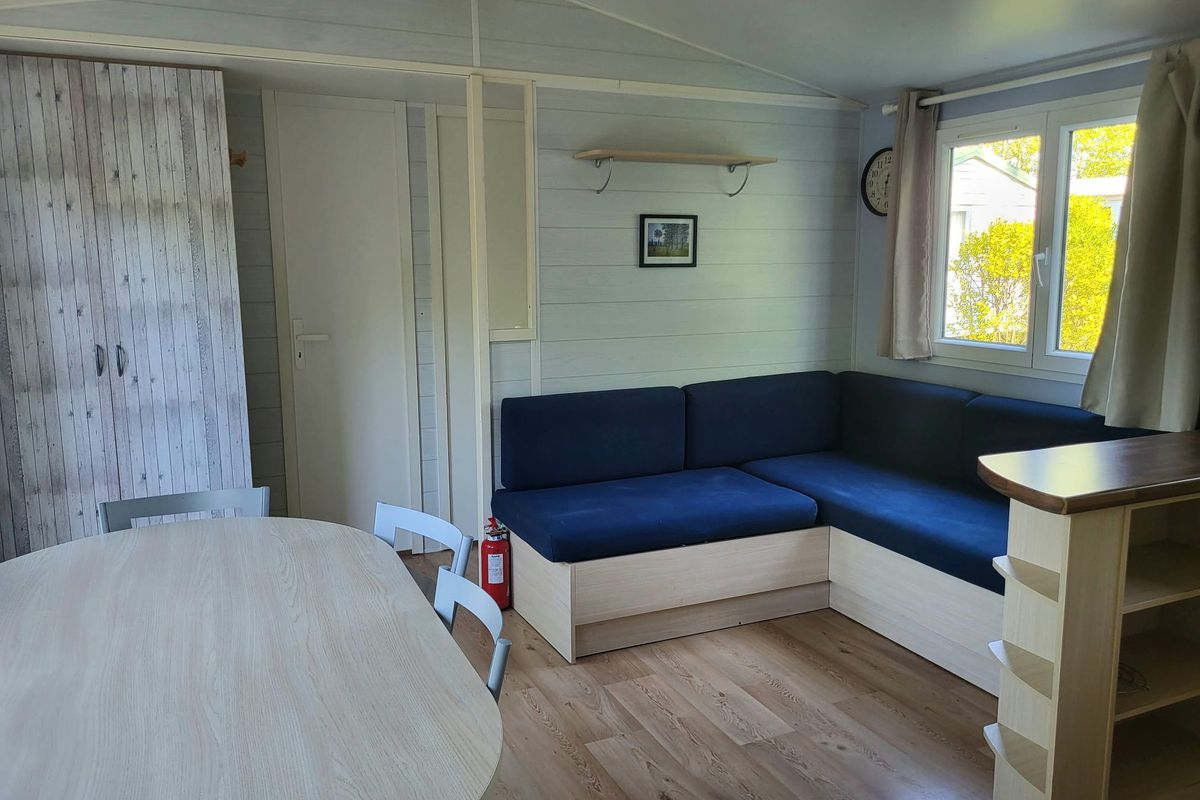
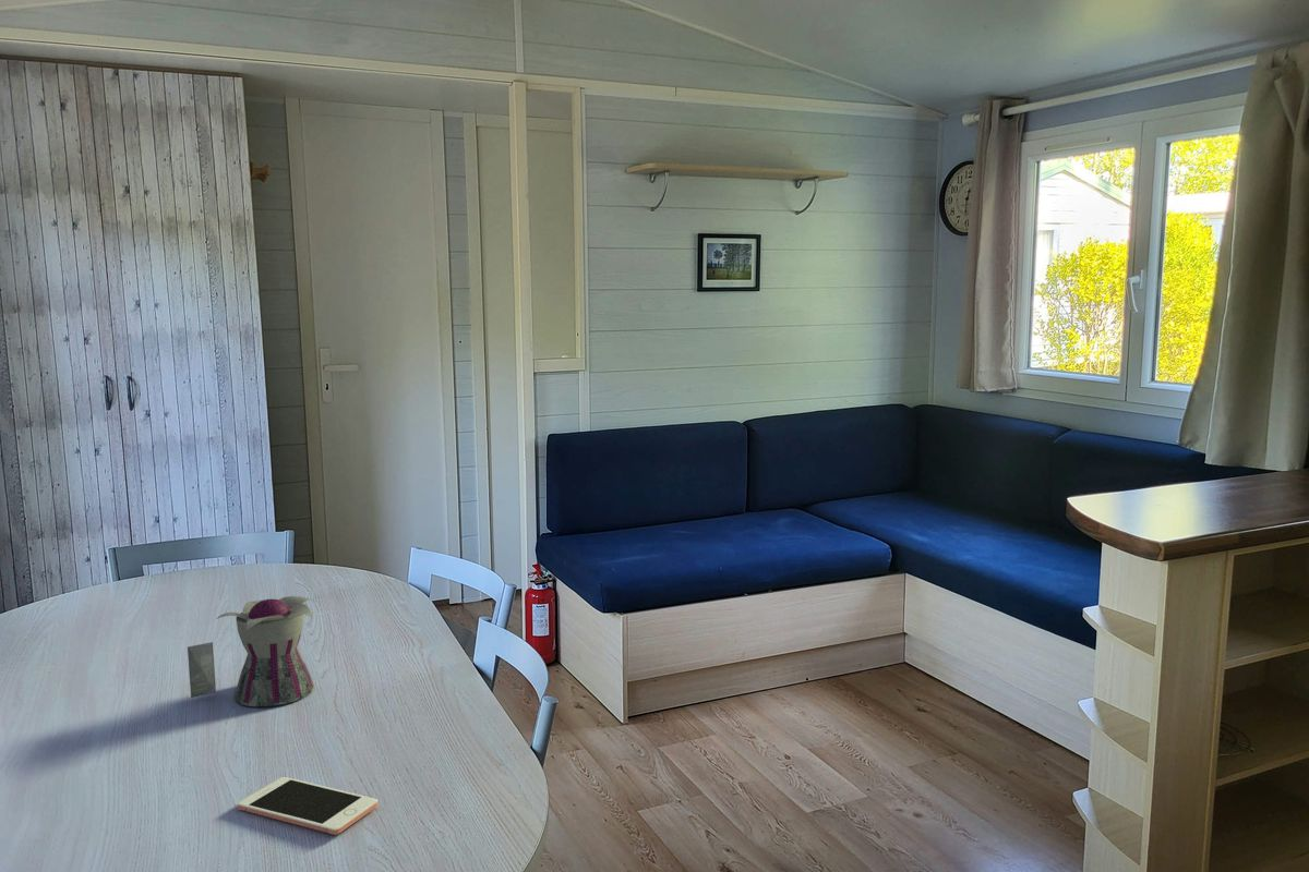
+ cell phone (308, 804)
+ teapot (260, 646)
